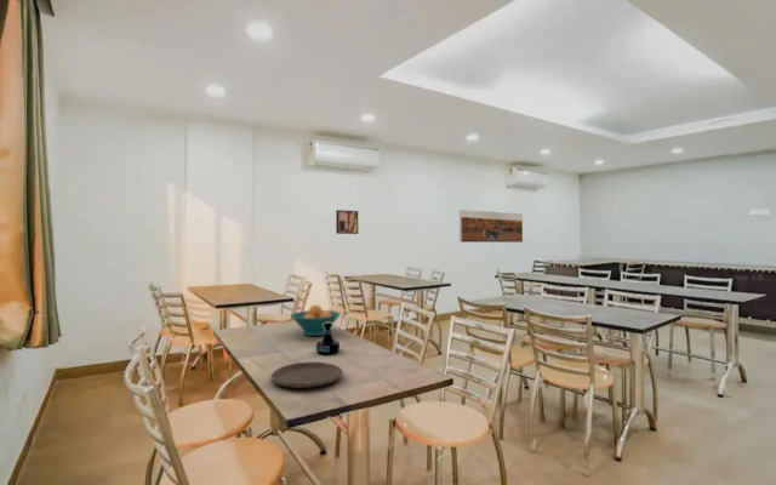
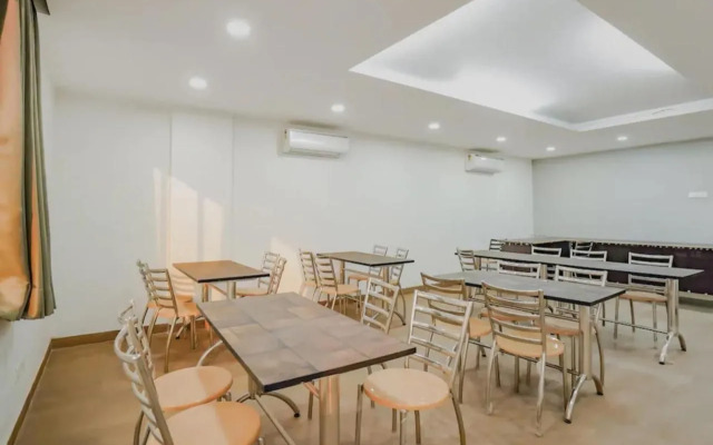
- fruit bowl (315, 319)
- tequila bottle (327, 337)
- wall art (347, 222)
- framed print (492, 227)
- plate (307, 375)
